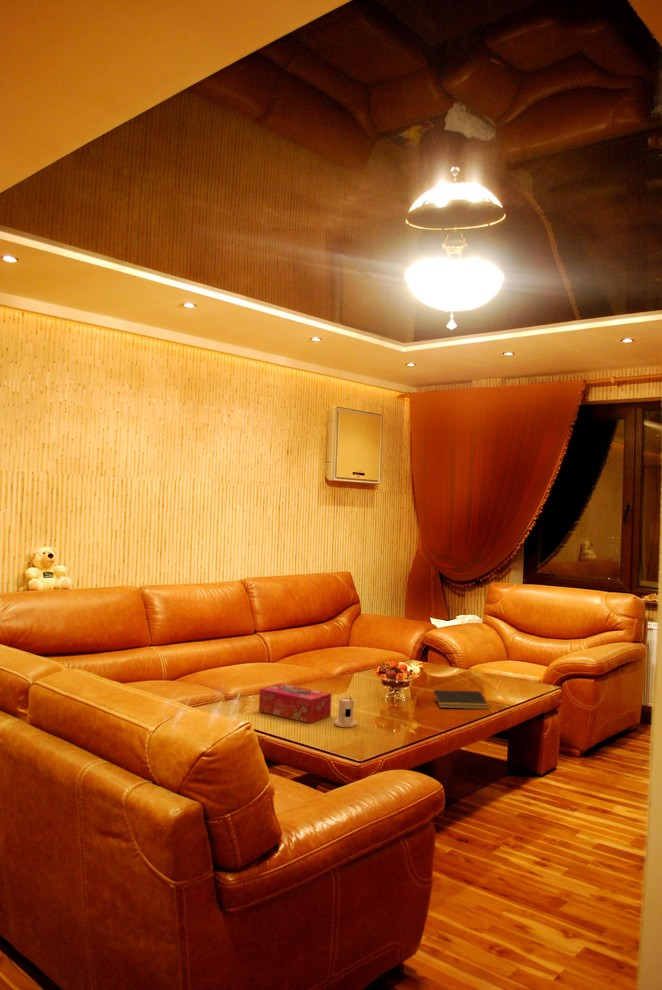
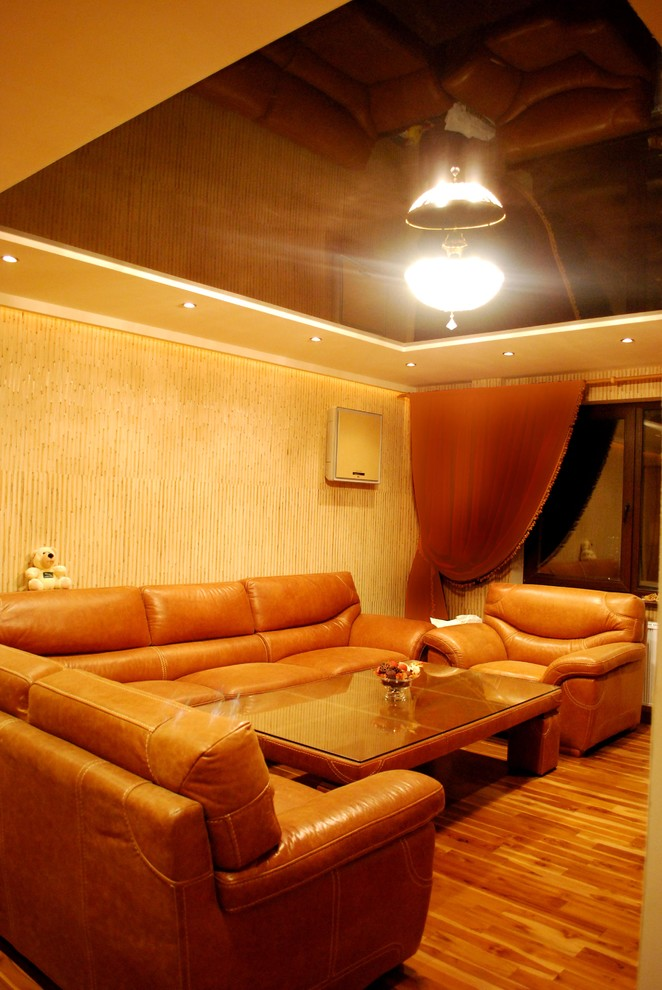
- notepad (460, 699)
- candle (346, 710)
- tissue box (294, 702)
